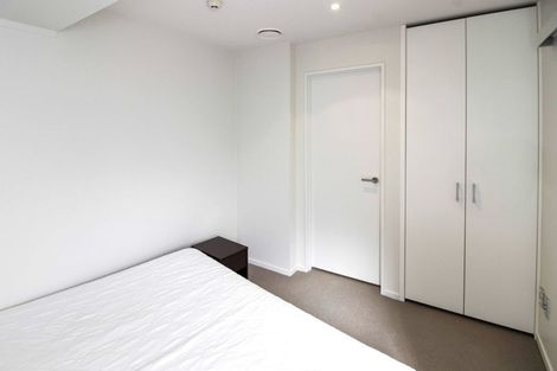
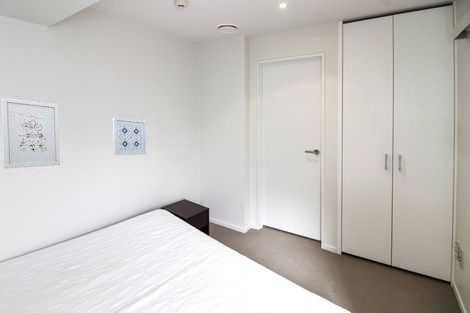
+ wall art (32, 134)
+ wall art (130, 137)
